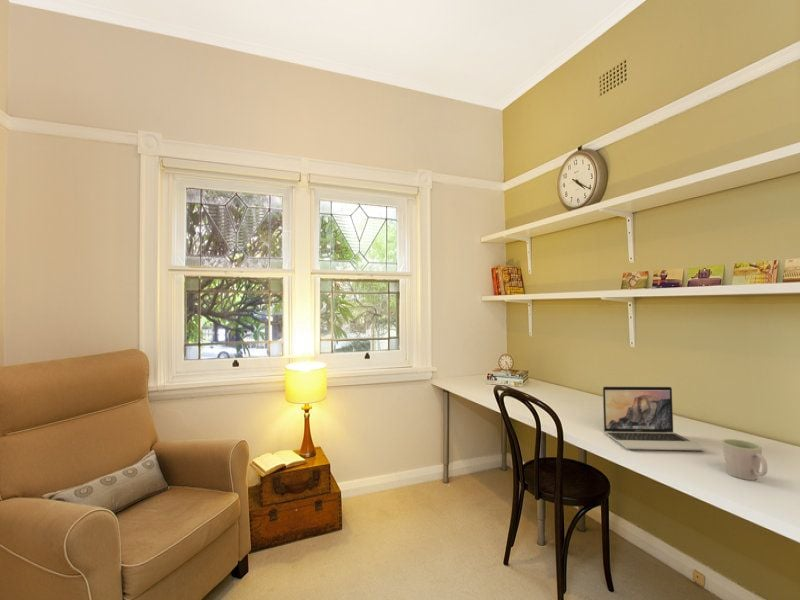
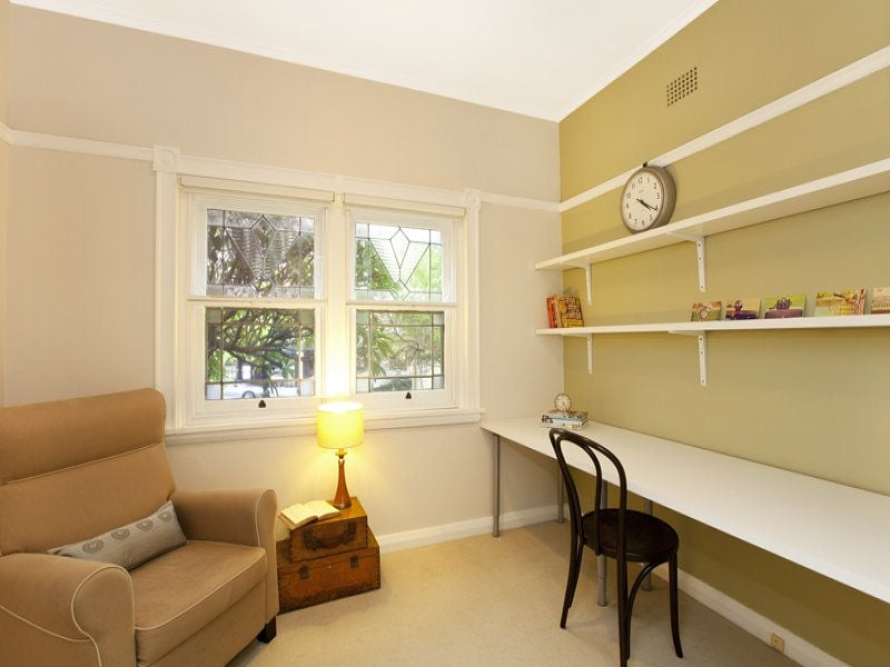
- mug (746, 461)
- laptop (650, 416)
